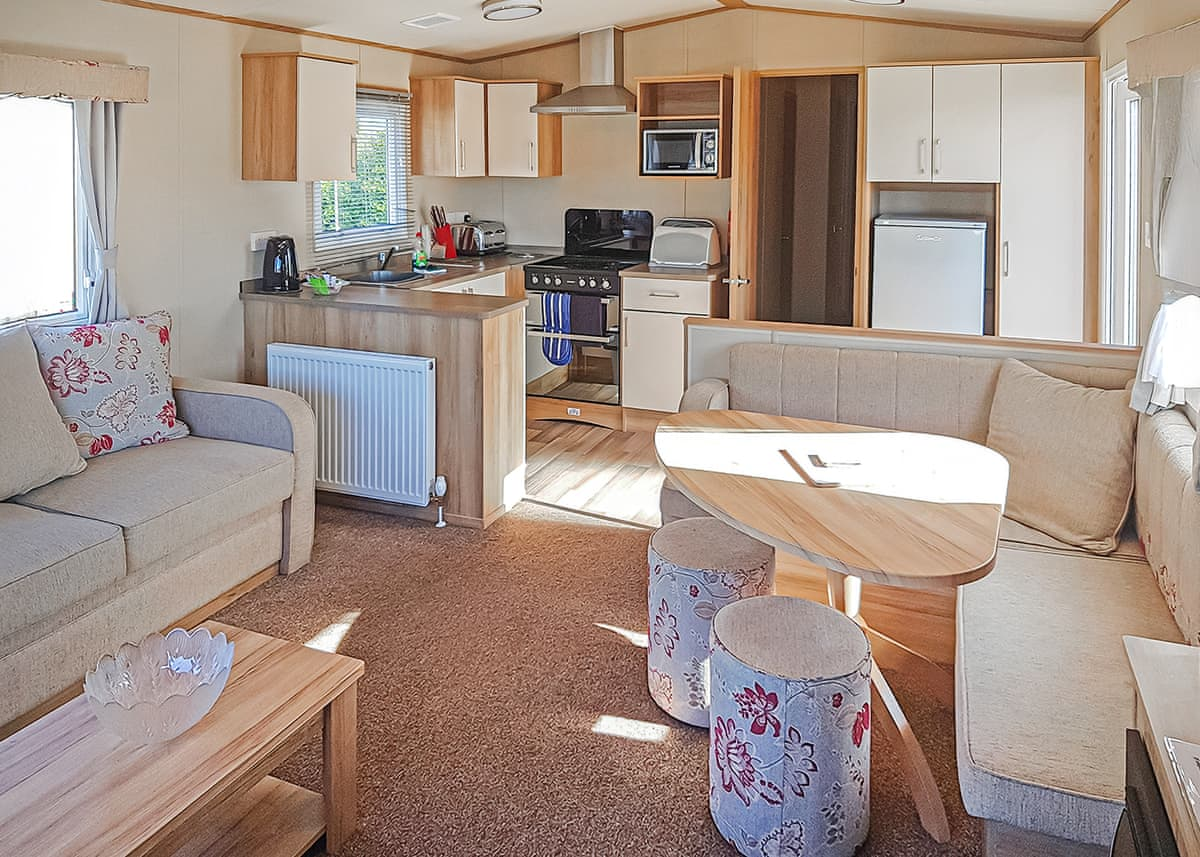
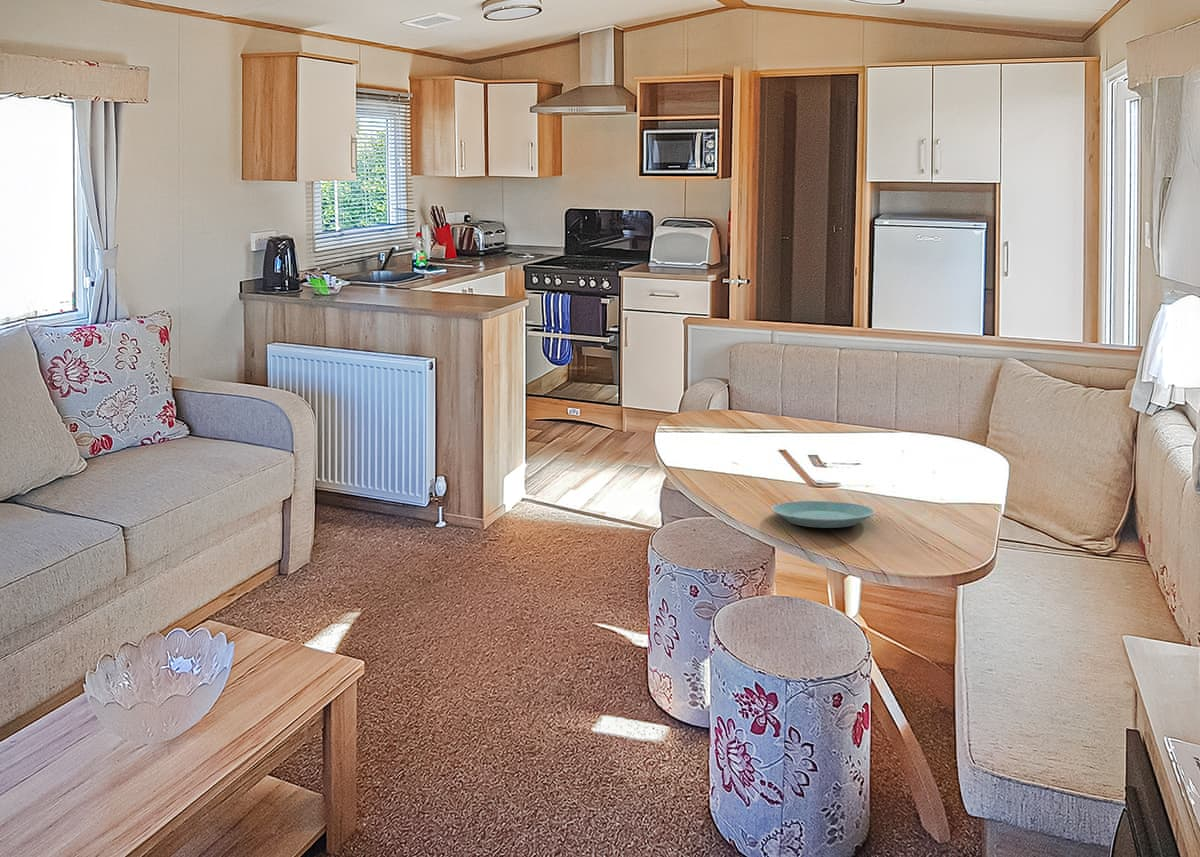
+ plate (822, 515)
